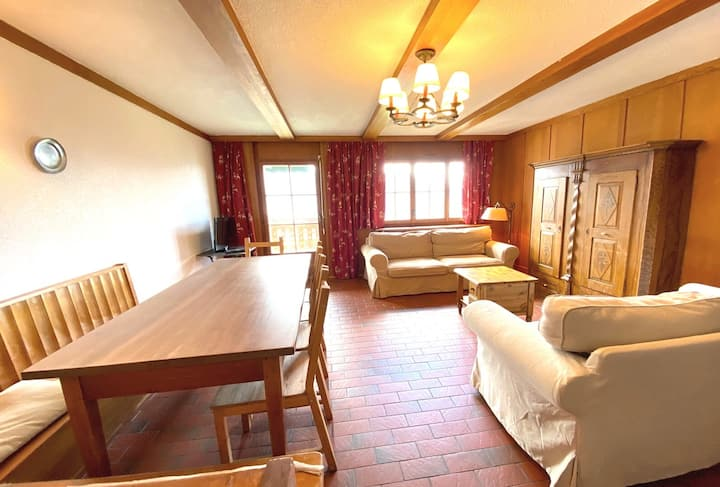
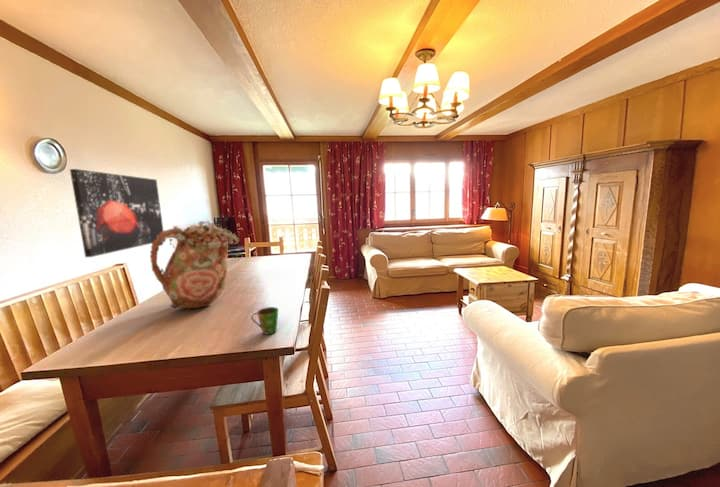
+ cup (265, 321)
+ wall art (126, 212)
+ flower bouquet (200, 265)
